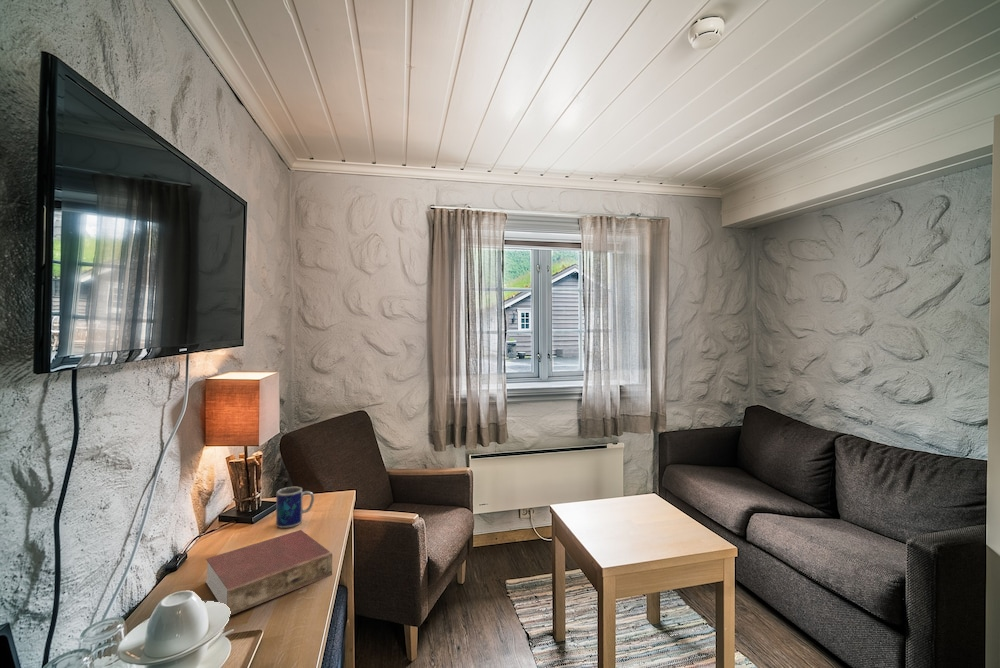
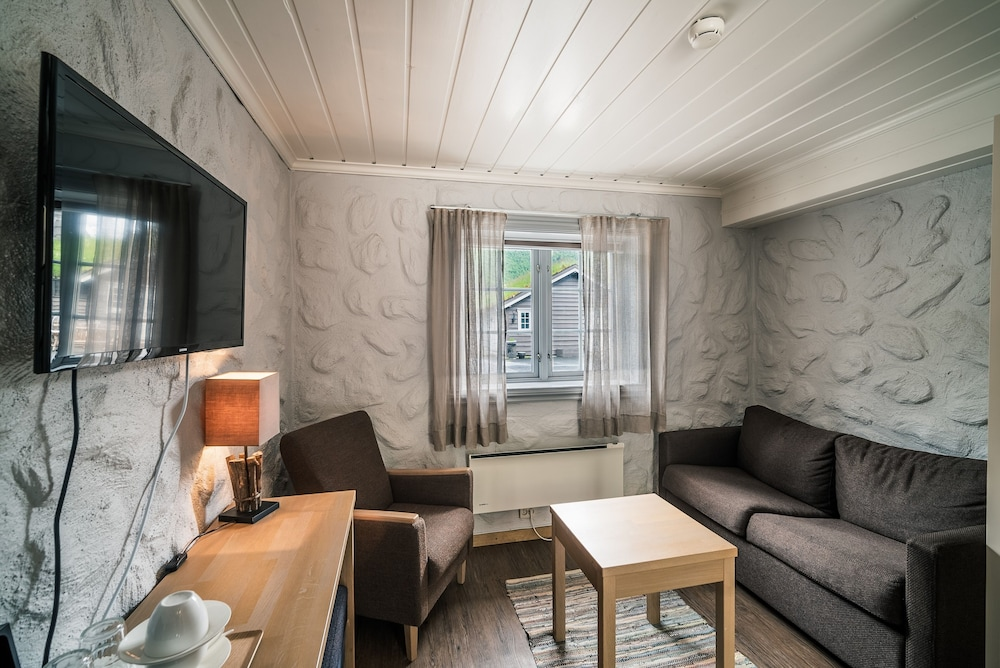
- book (269, 567)
- mug (295, 505)
